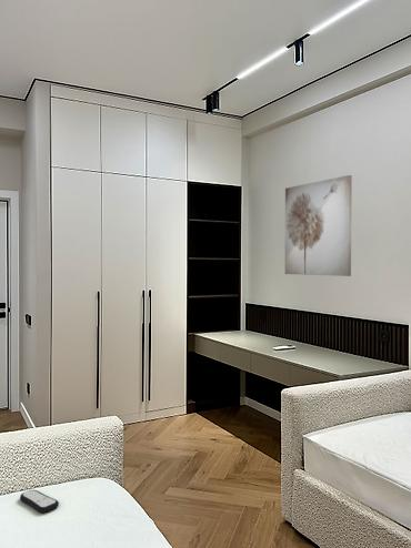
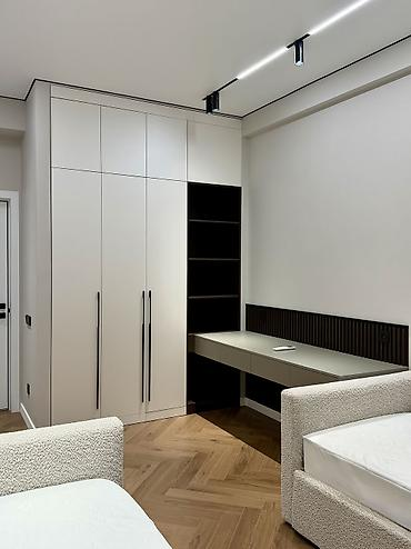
- remote control (38, 500)
- wall art (315, 229)
